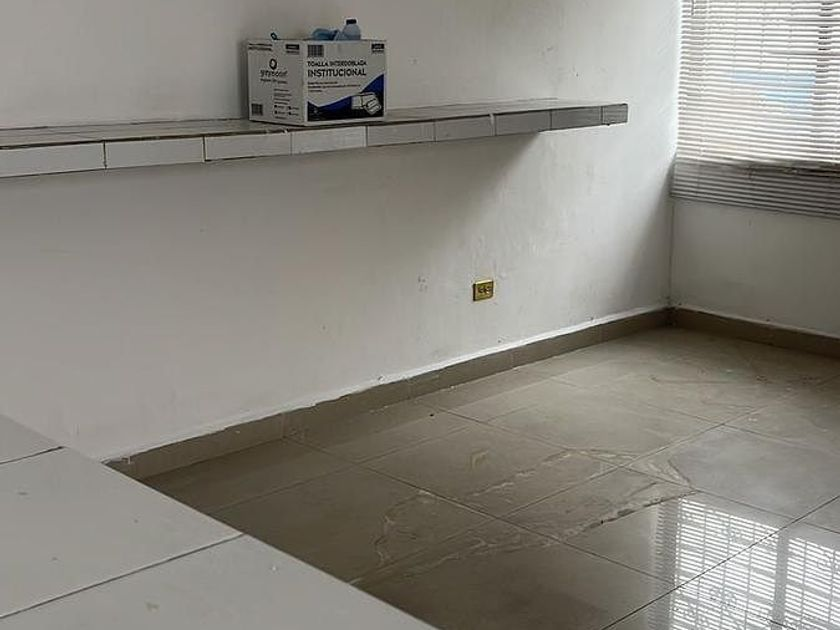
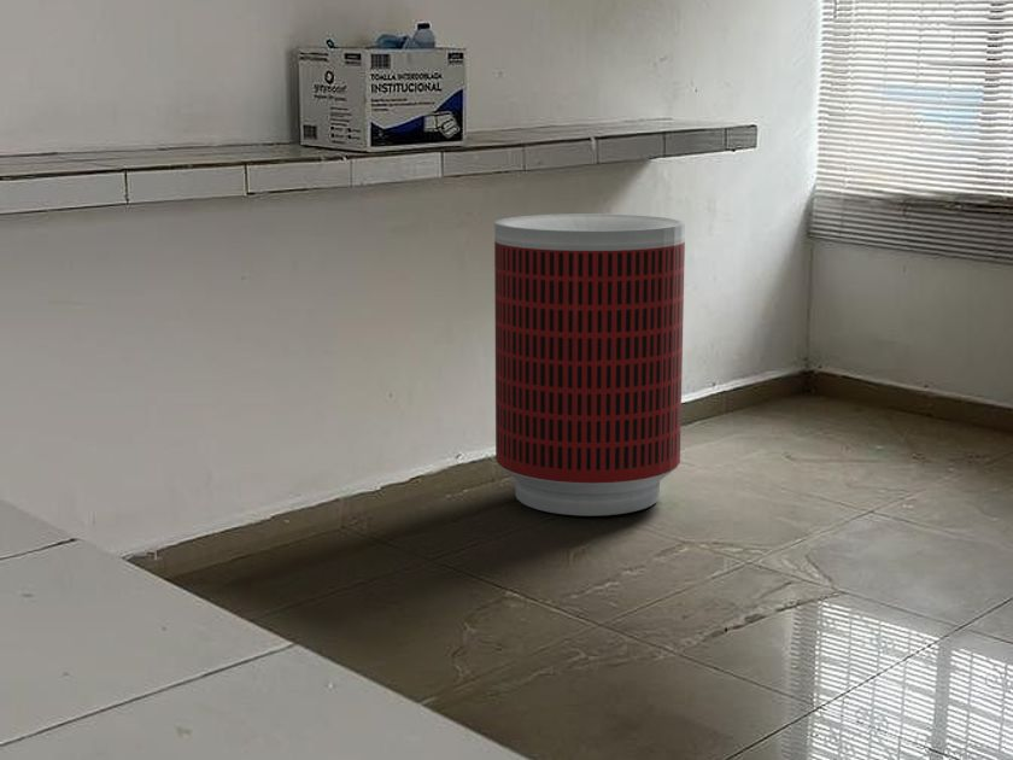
+ trash can (587, 361)
